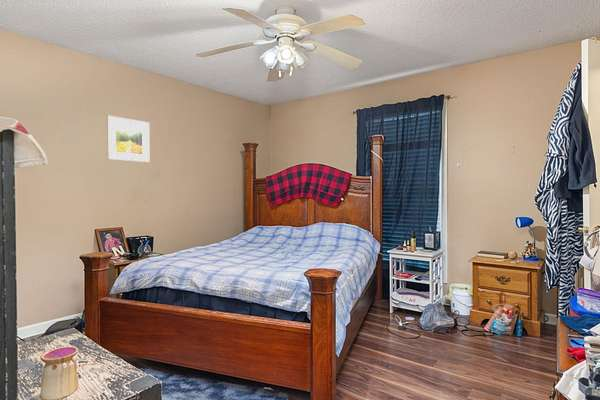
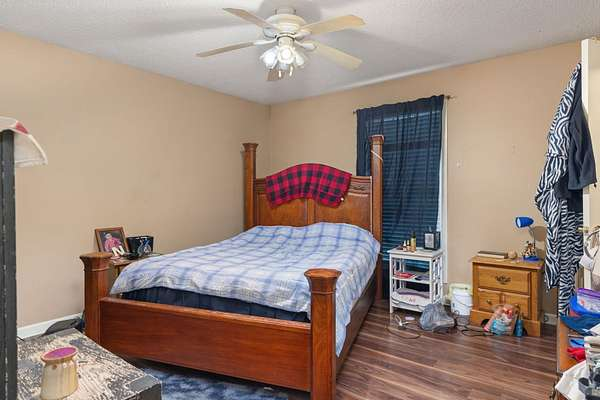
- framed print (129, 139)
